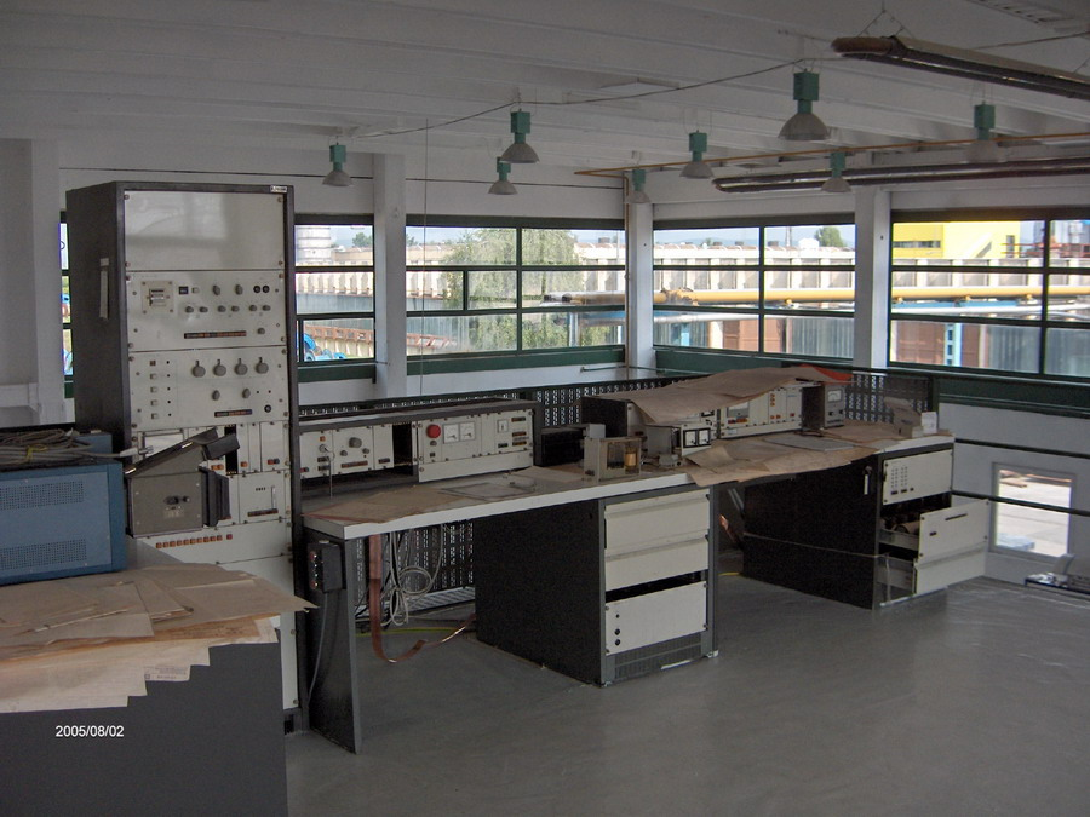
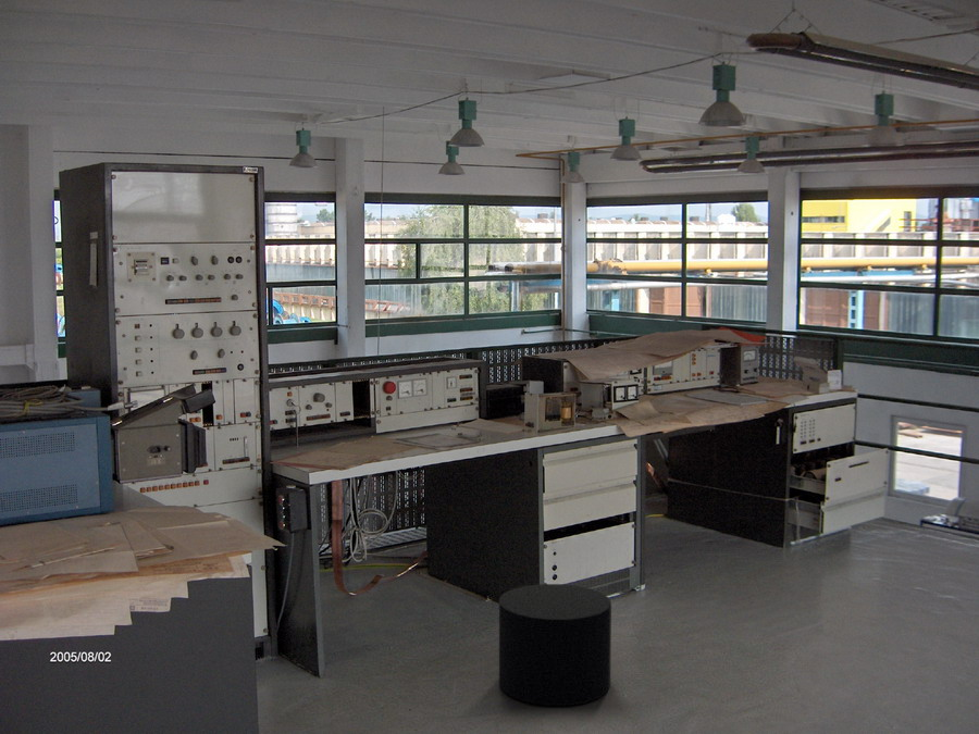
+ stool (554, 642)
